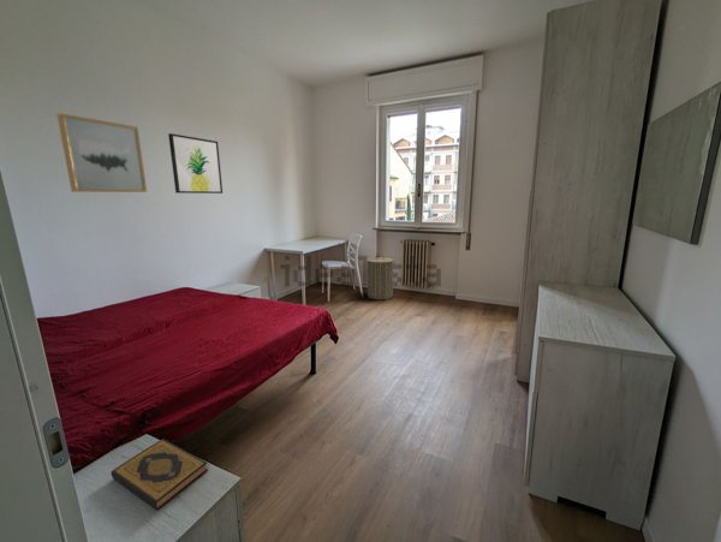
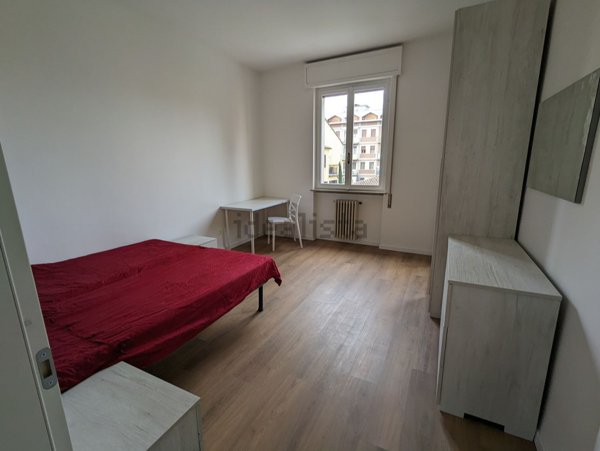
- laundry hamper (380, 274)
- wall art (197, 166)
- wall art (106, 156)
- hardback book (160, 470)
